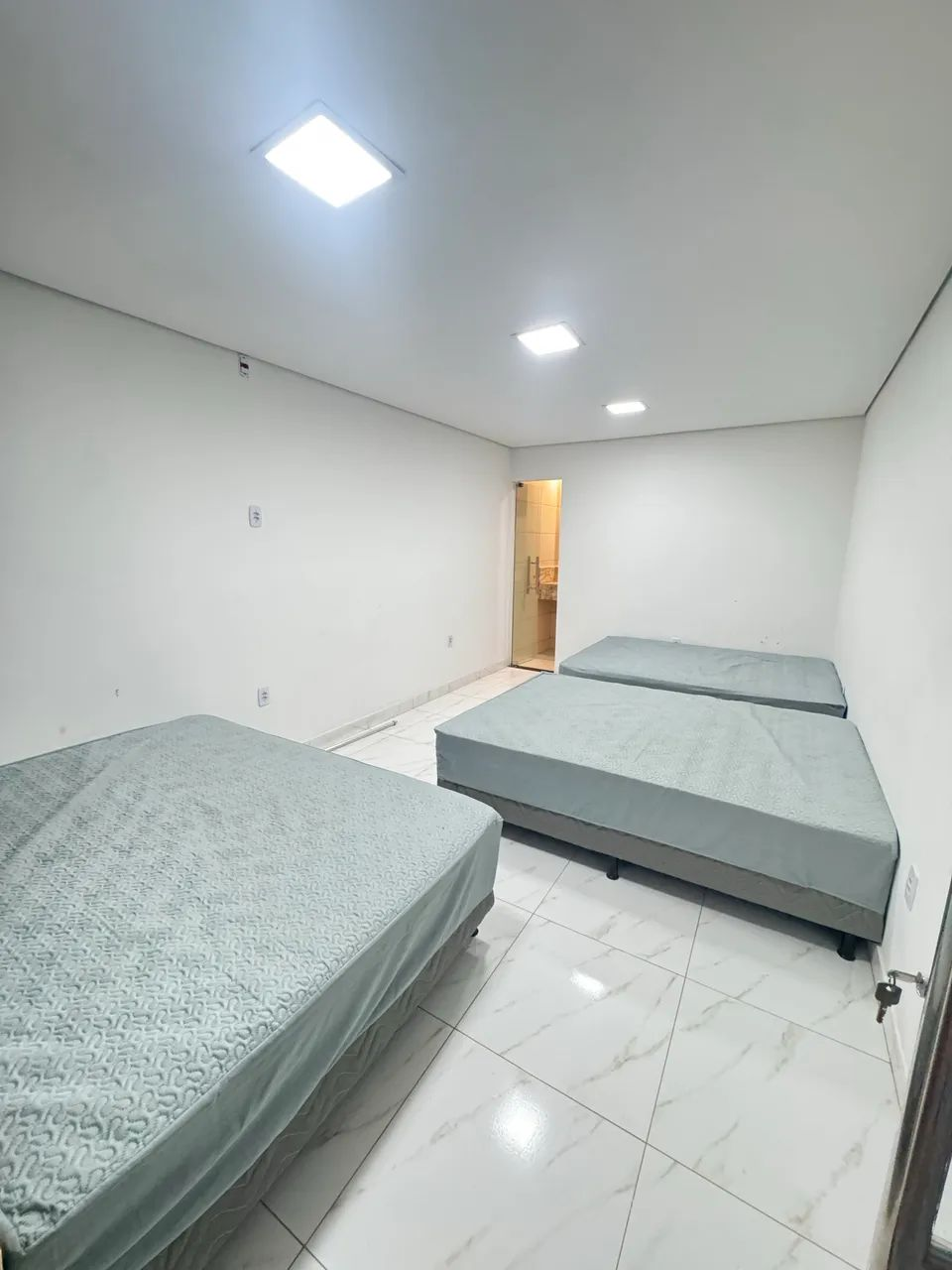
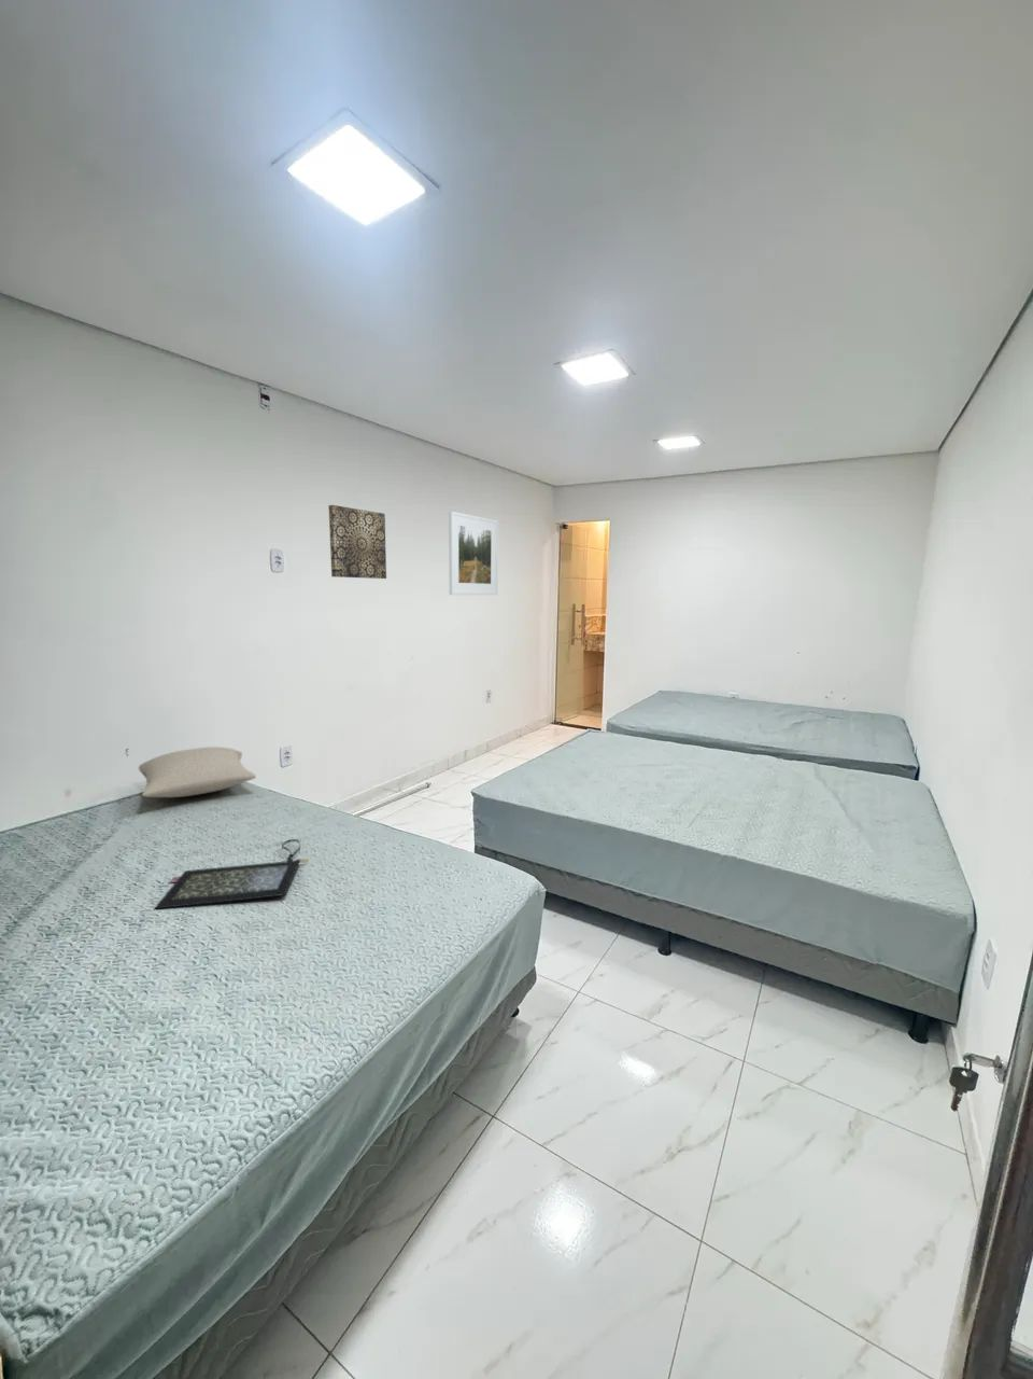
+ wall art (358, 544)
+ pillow (196, 771)
+ clutch bag (240, 880)
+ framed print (474, 556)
